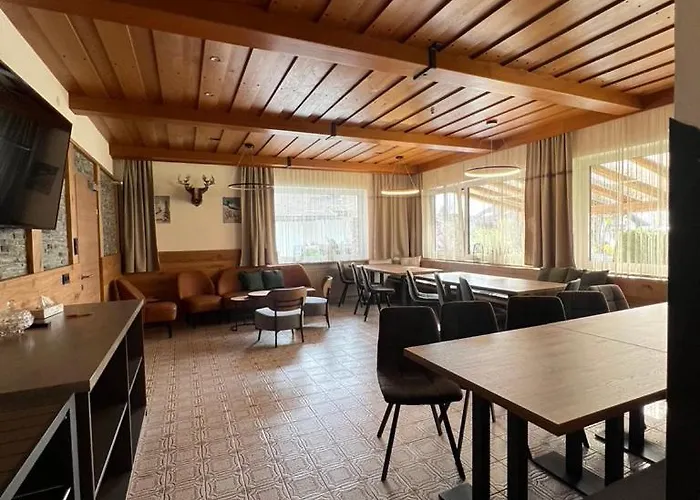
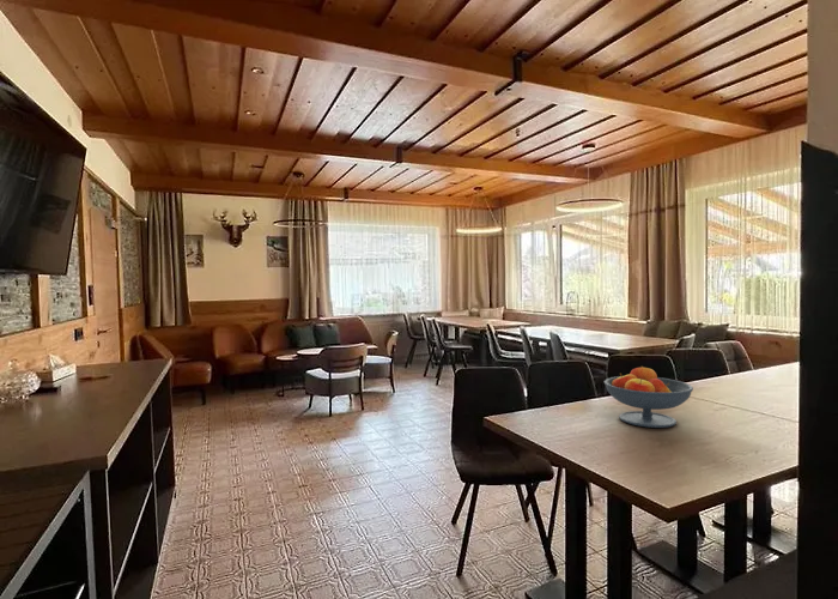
+ fruit bowl (646, 395)
